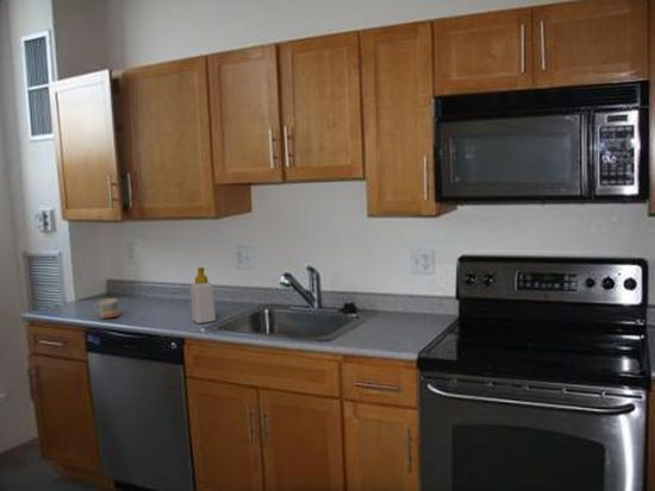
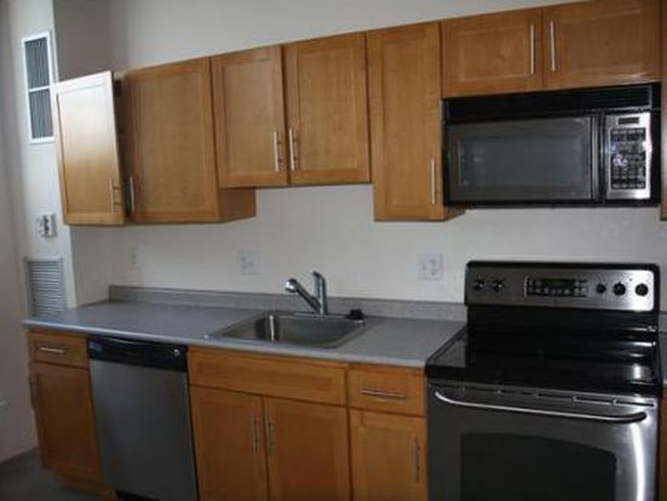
- mug (105, 309)
- soap bottle (201, 294)
